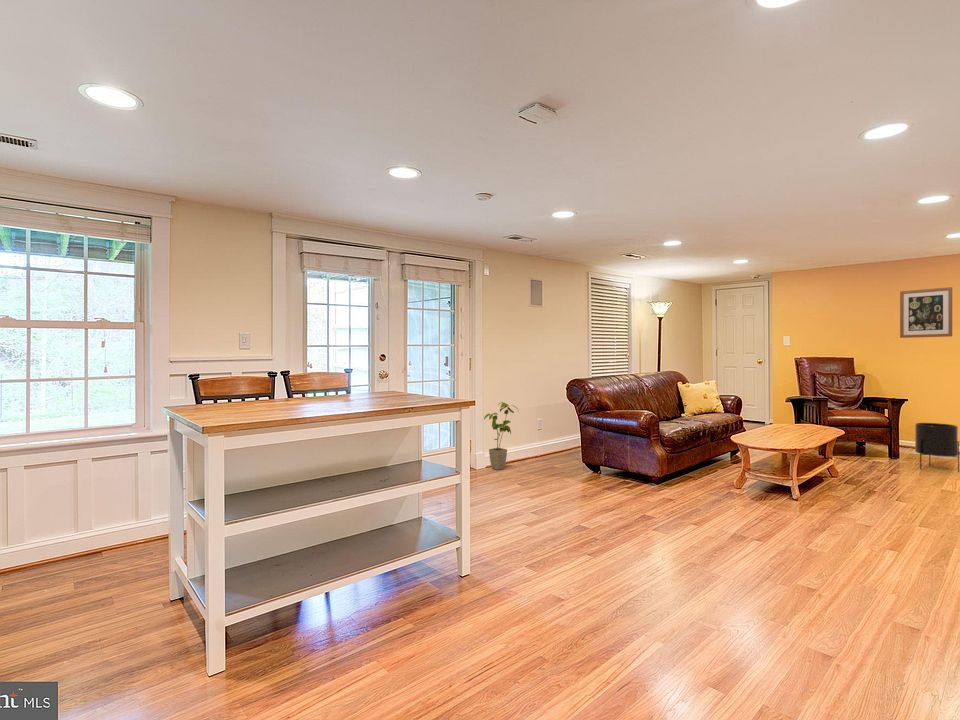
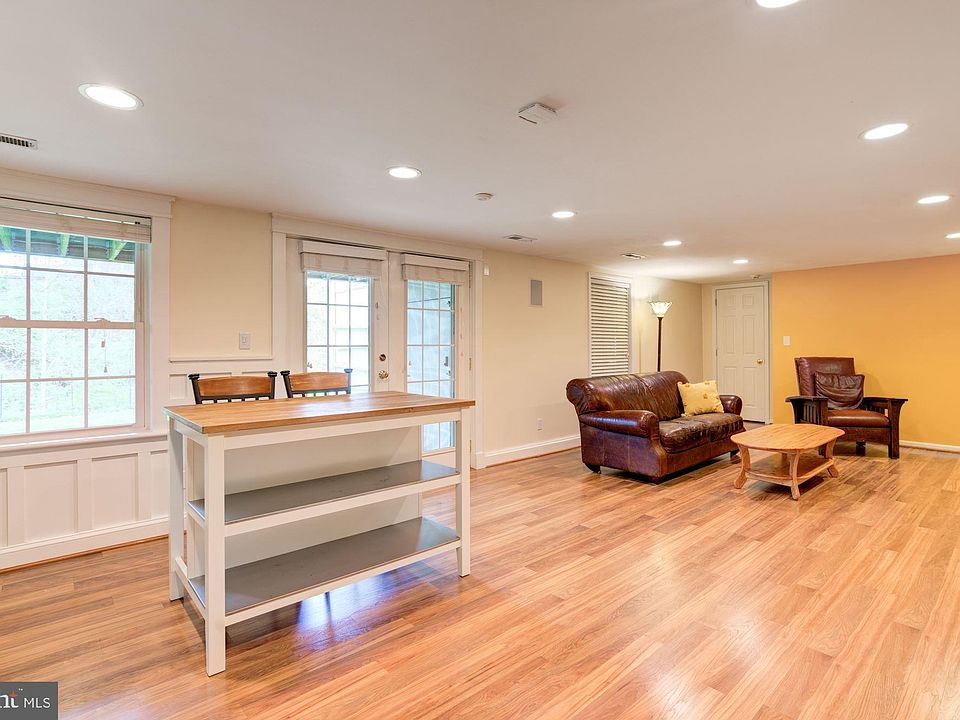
- wall art (925, 313)
- house plant (502, 434)
- planter (935, 446)
